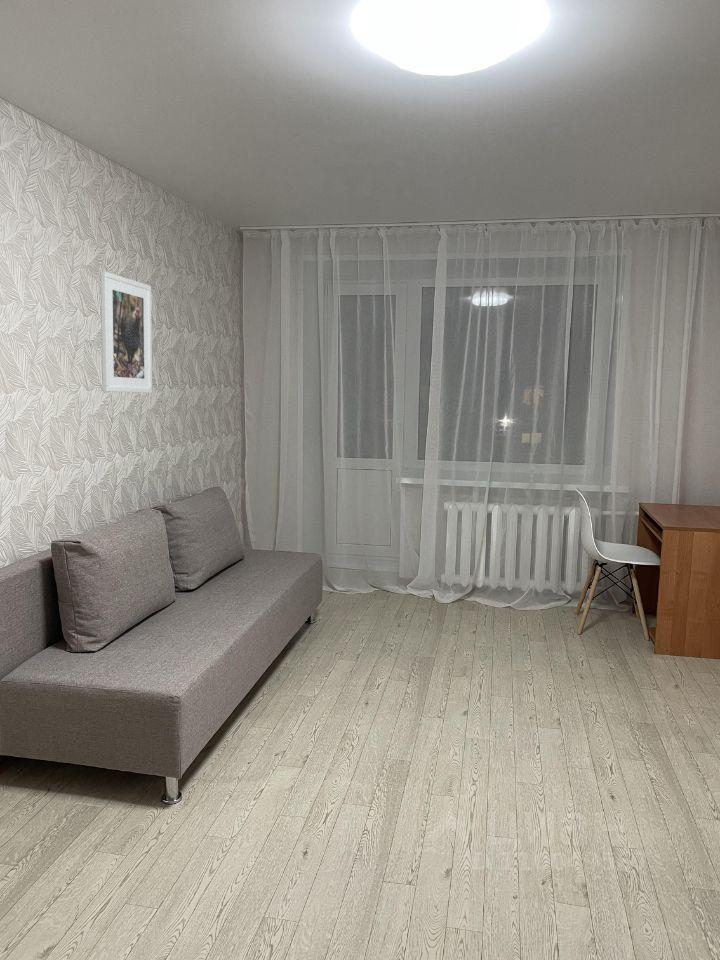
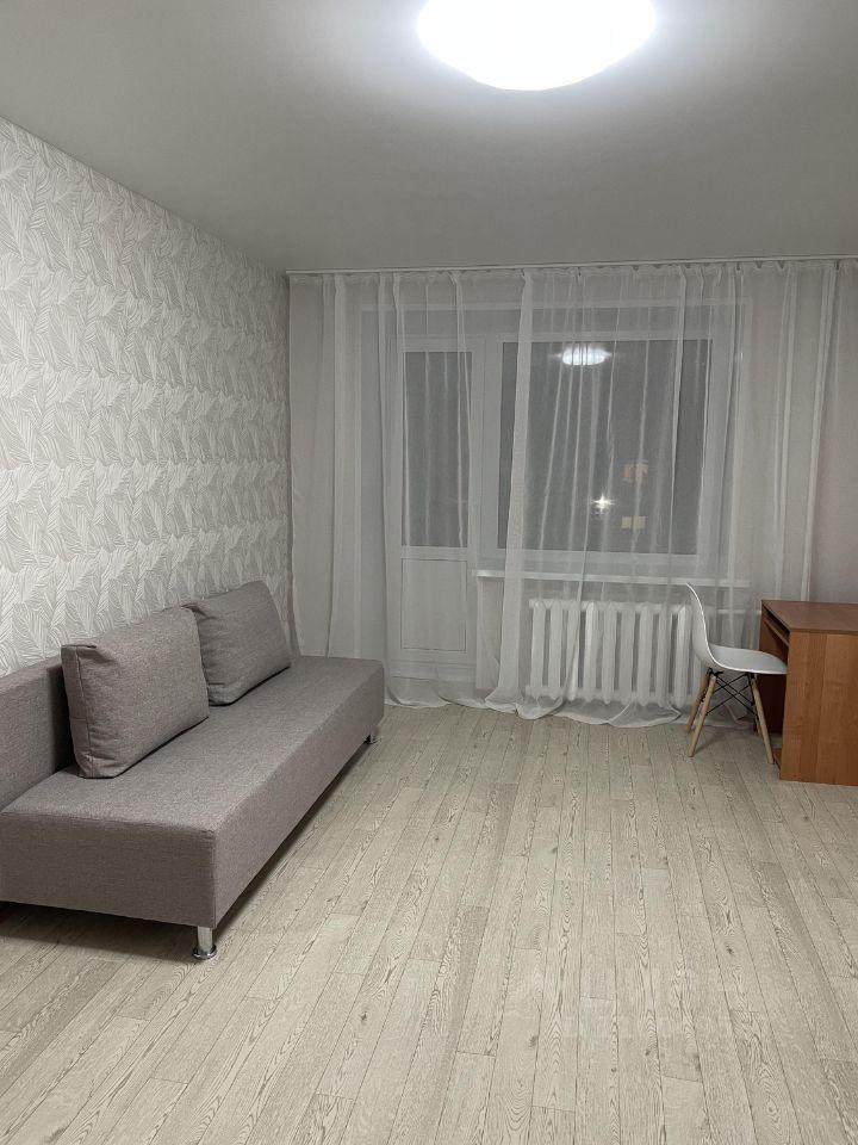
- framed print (128, 336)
